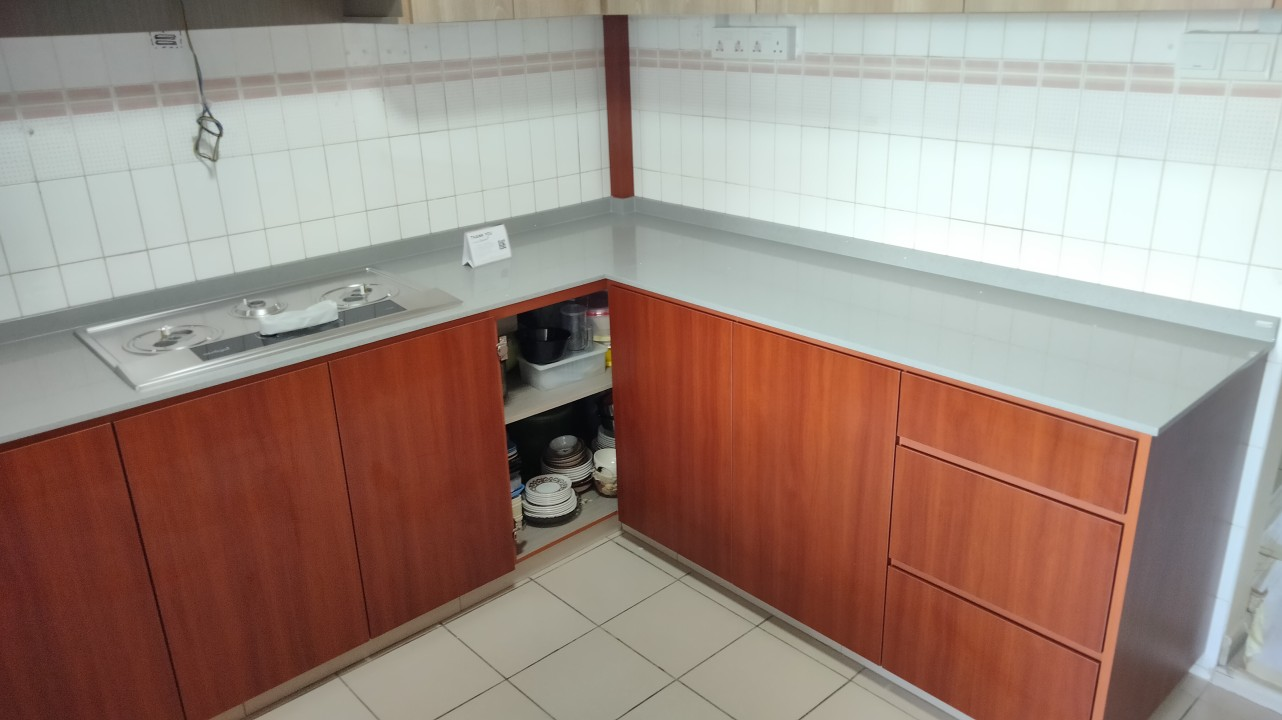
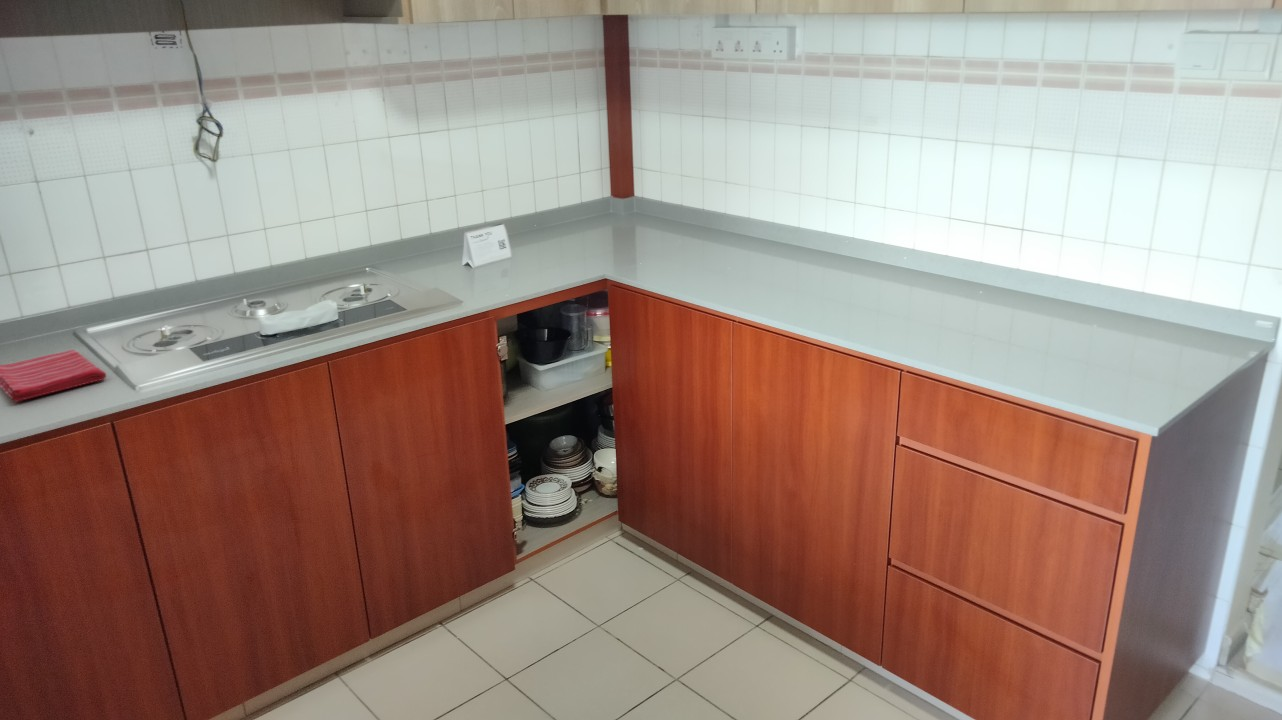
+ dish towel (46, 372)
